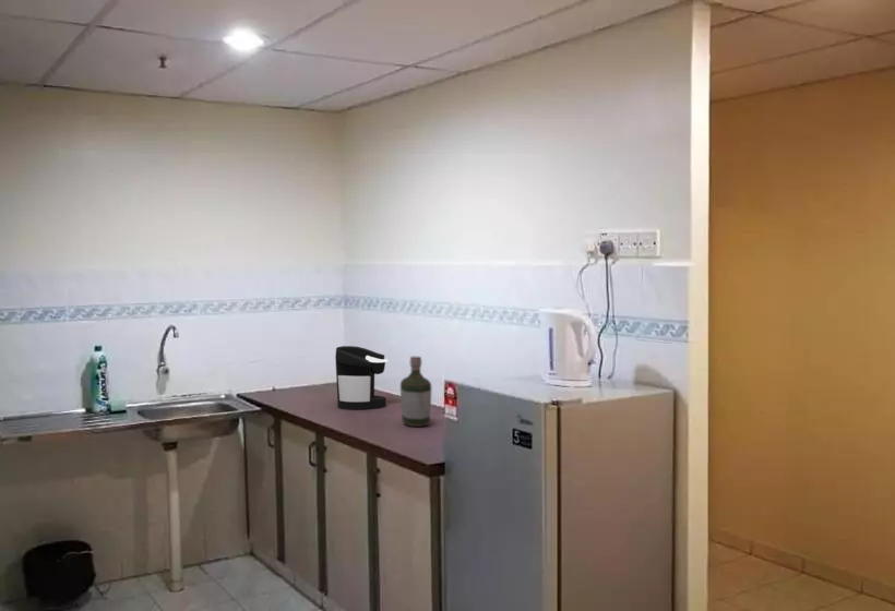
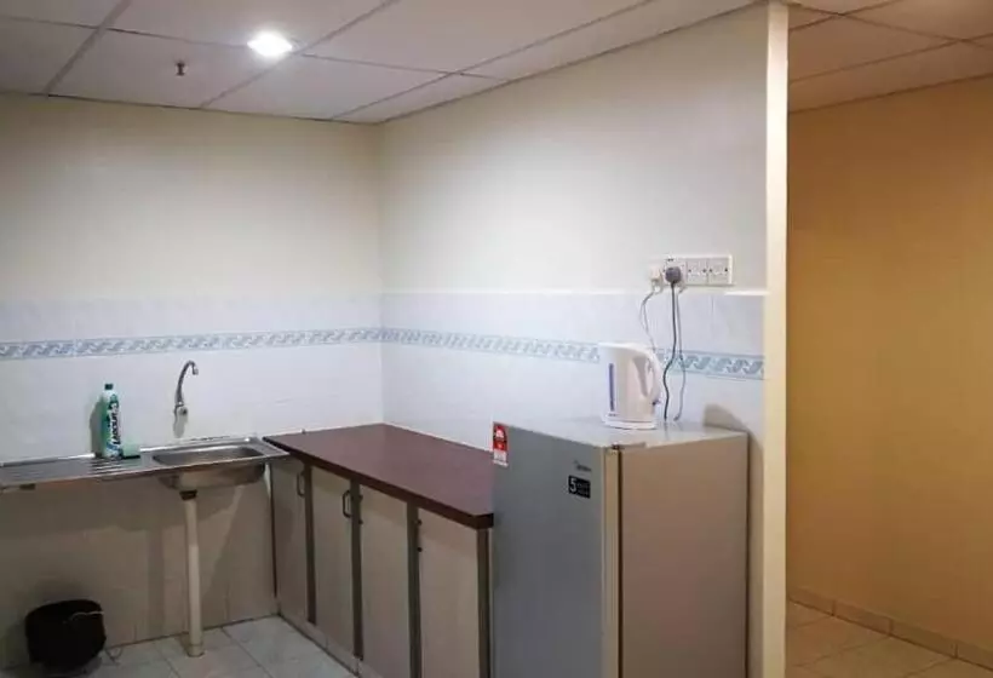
- bottle (416, 391)
- coffee maker (362, 375)
